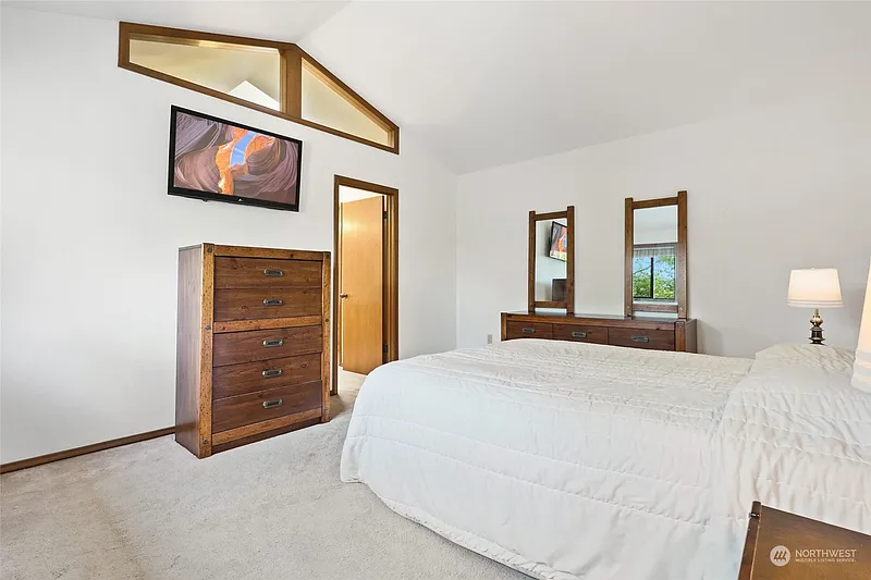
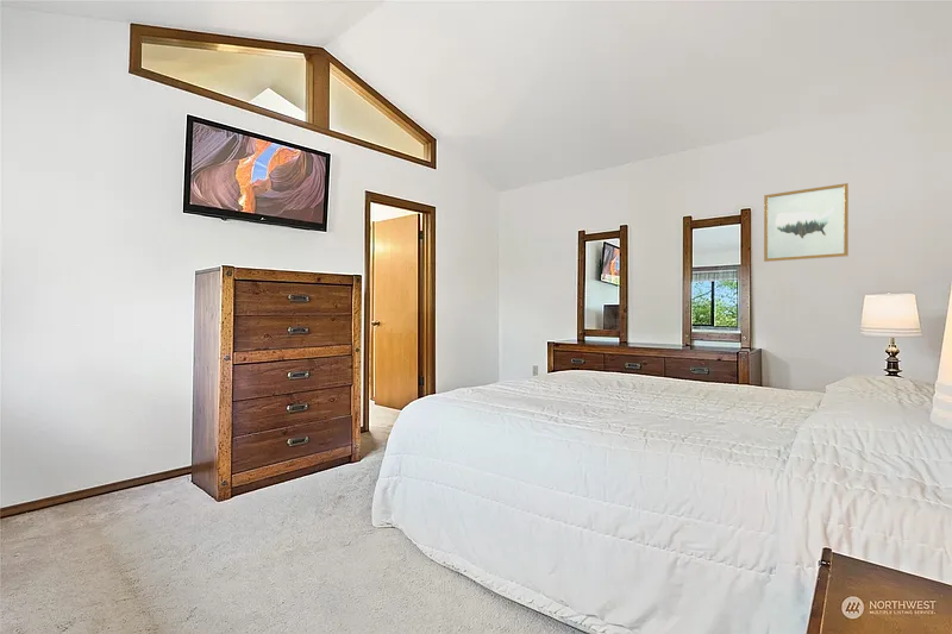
+ wall art (803, 224)
